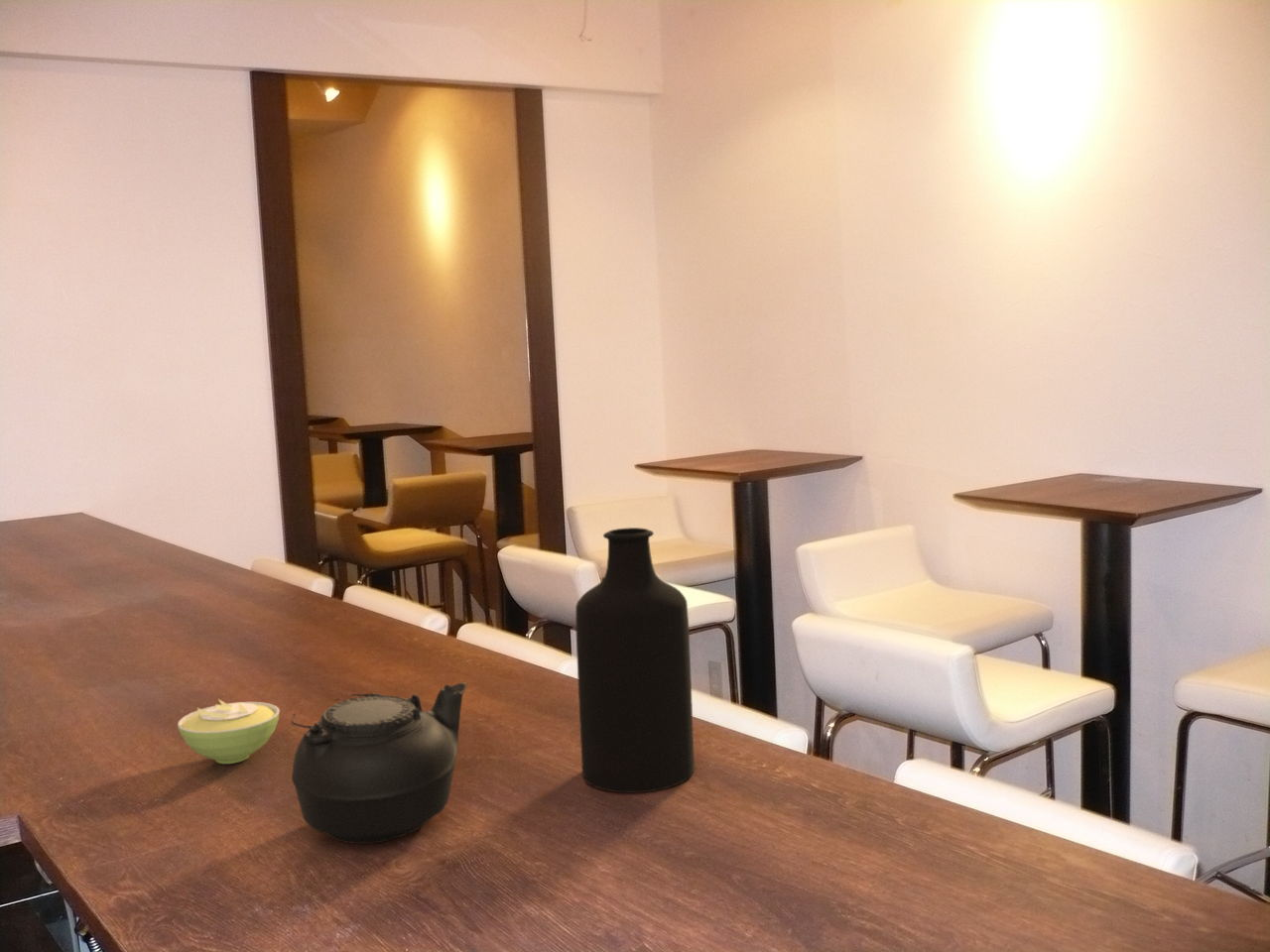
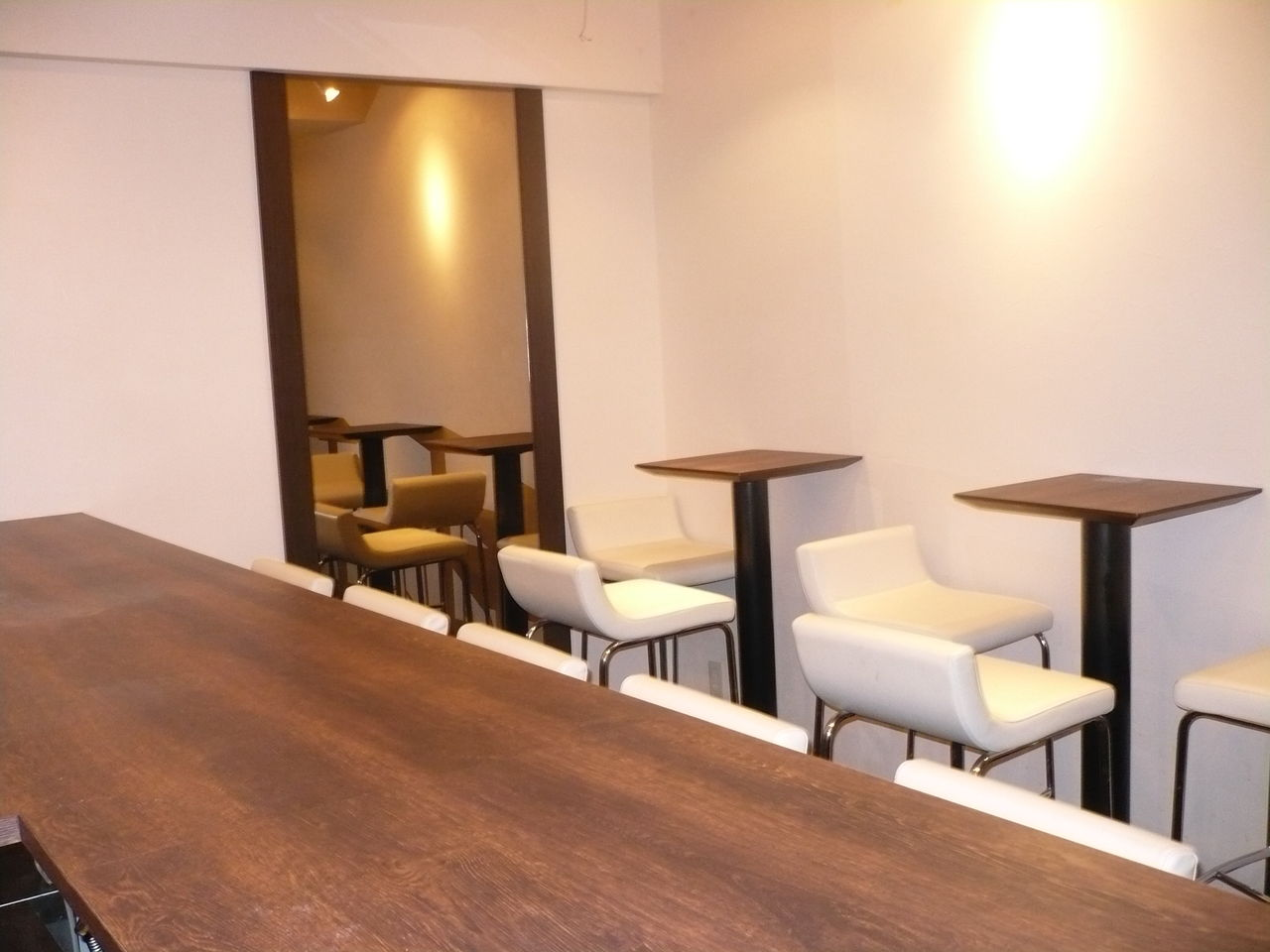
- sugar bowl (230, 730)
- bottle (633, 653)
- teapot (388, 761)
